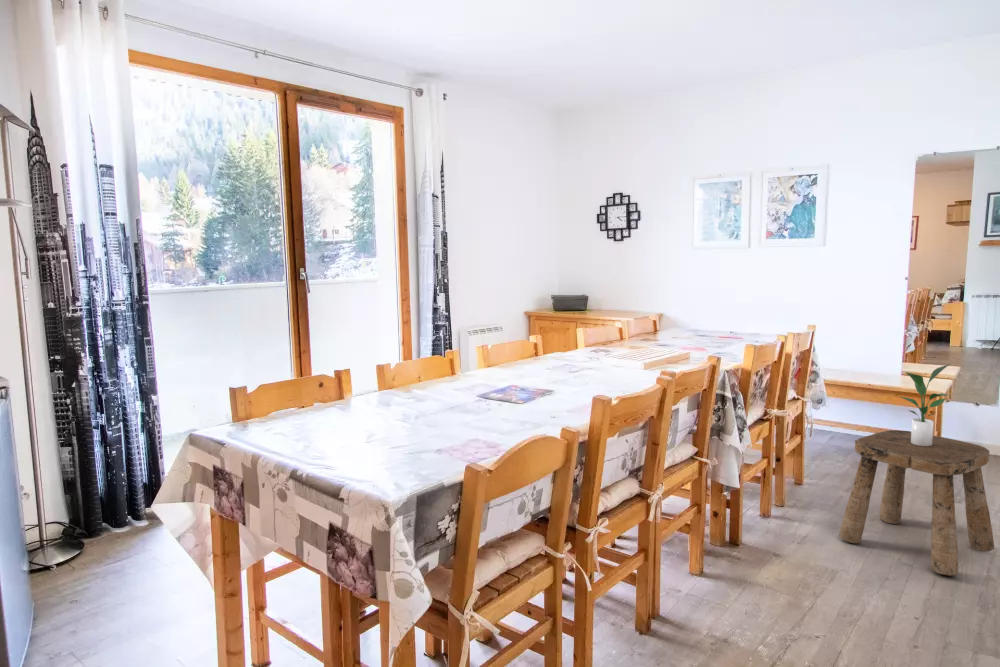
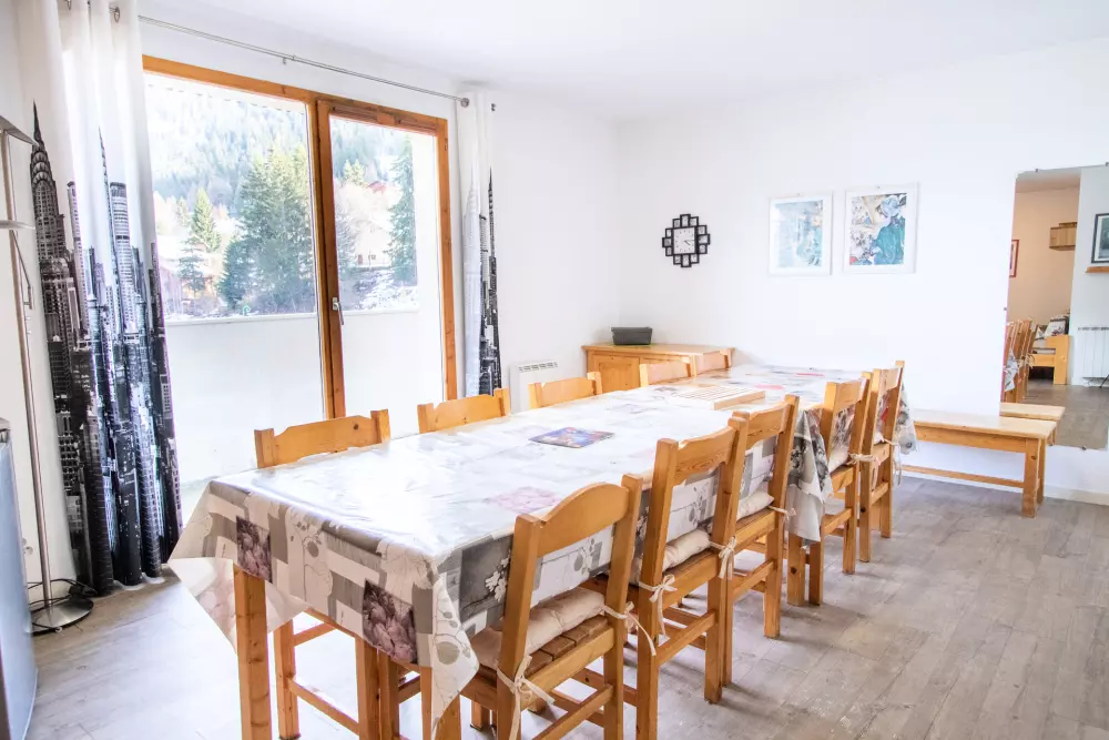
- potted plant (922, 402)
- stool (903, 495)
